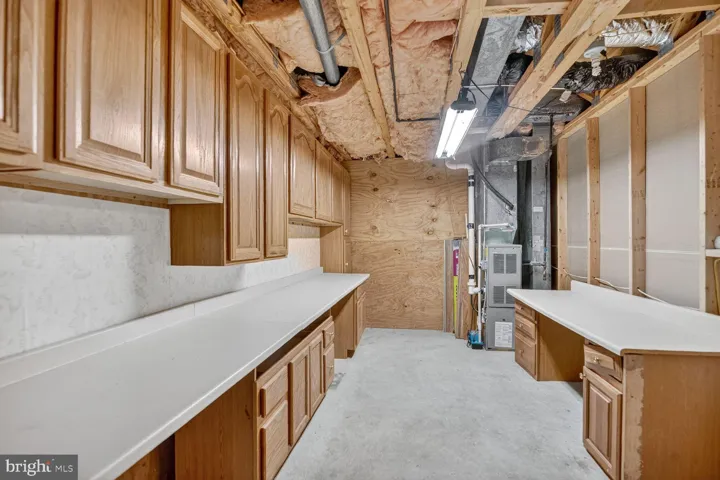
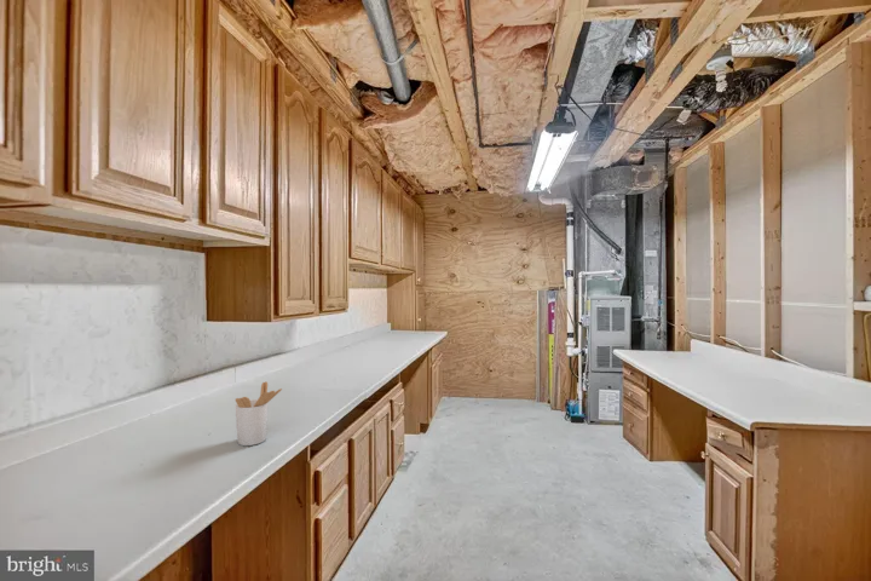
+ utensil holder (258, 413)
